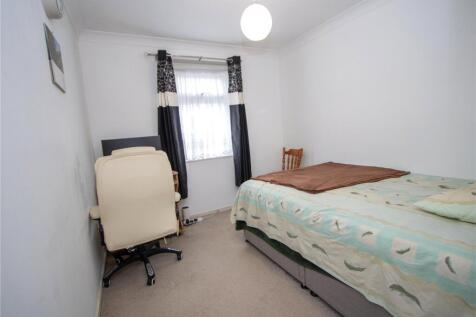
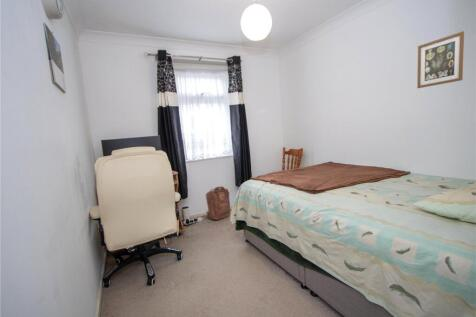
+ wall art (438, 62)
+ backpack (217, 201)
